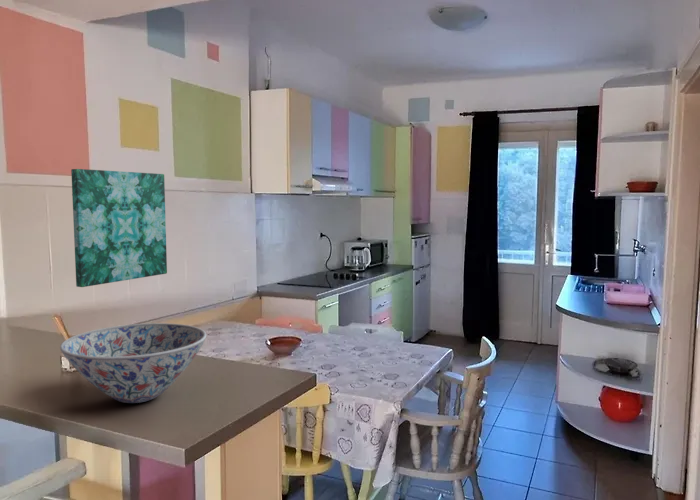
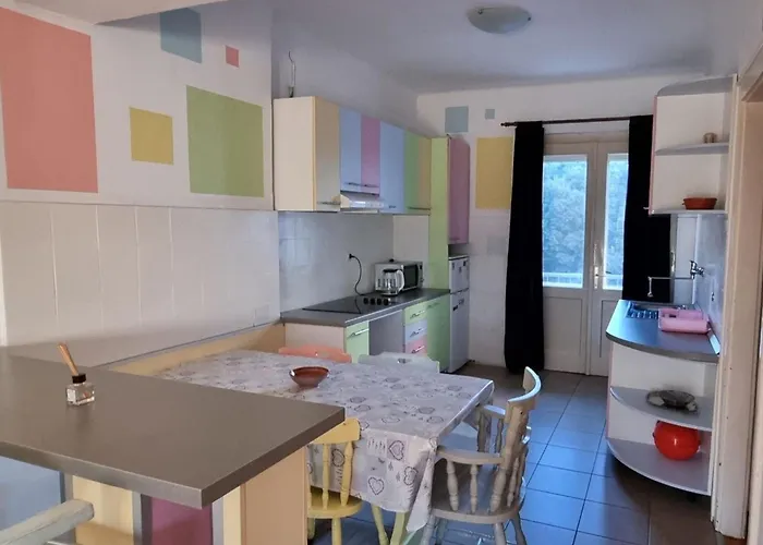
- wall art (123, 226)
- bowl (137, 368)
